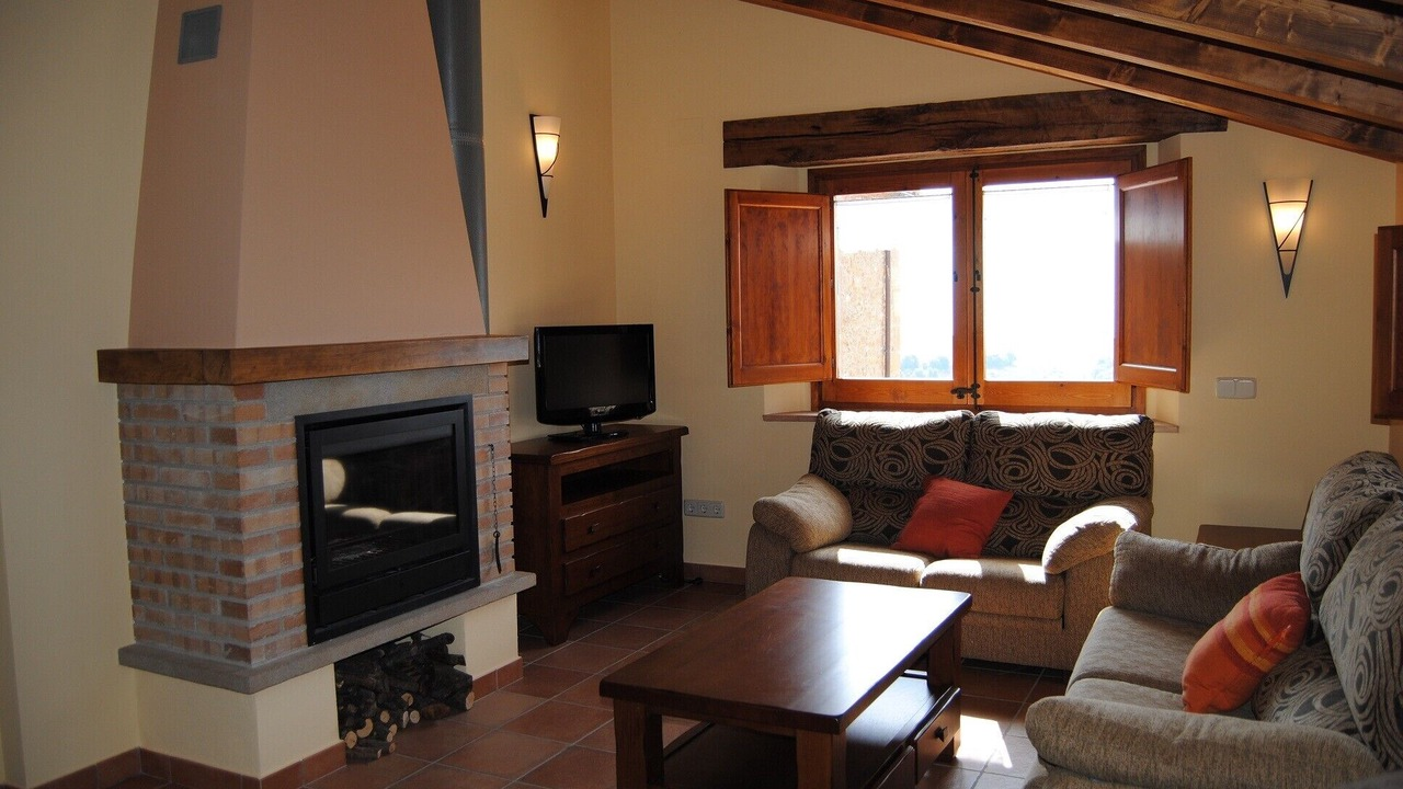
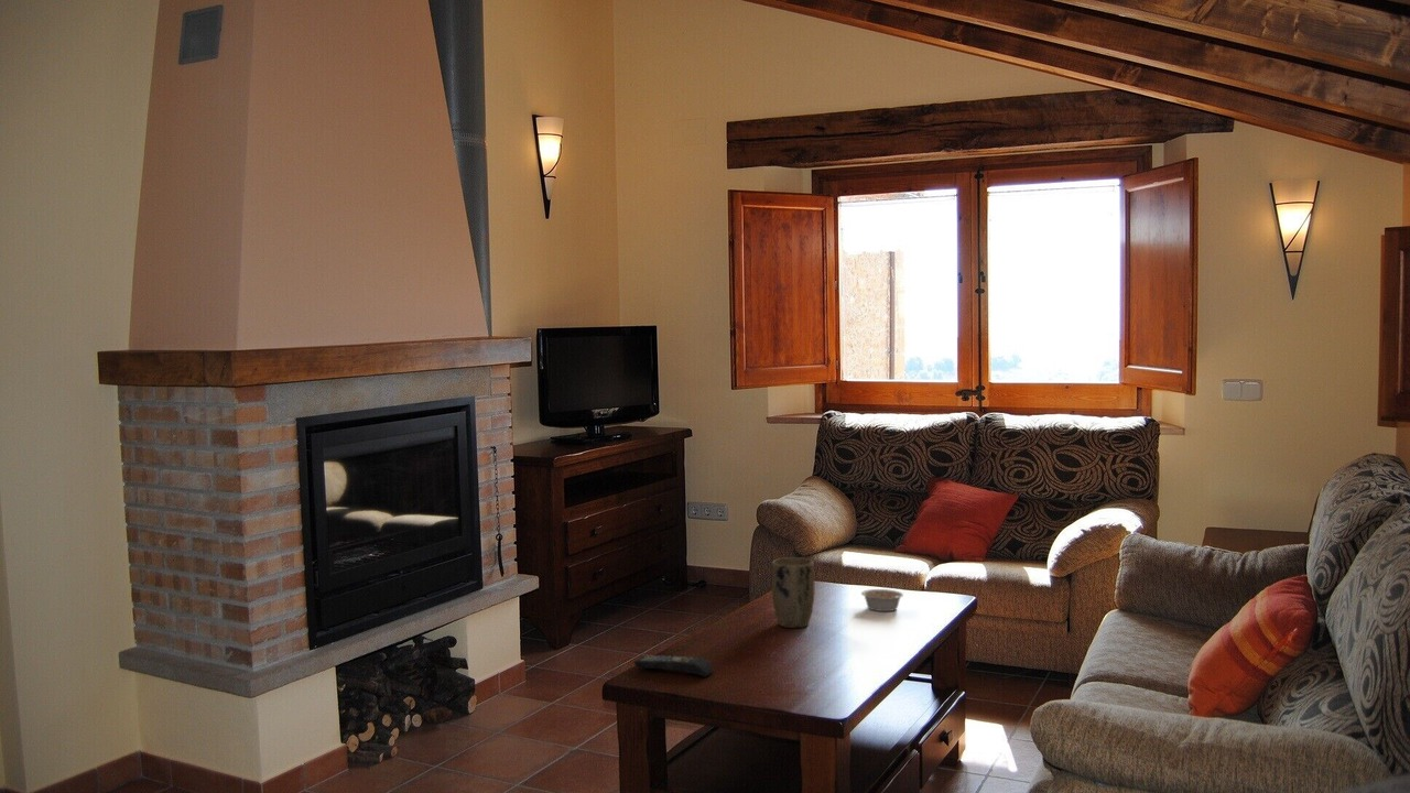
+ remote control (673, 663)
+ plant pot (793, 593)
+ legume (883, 599)
